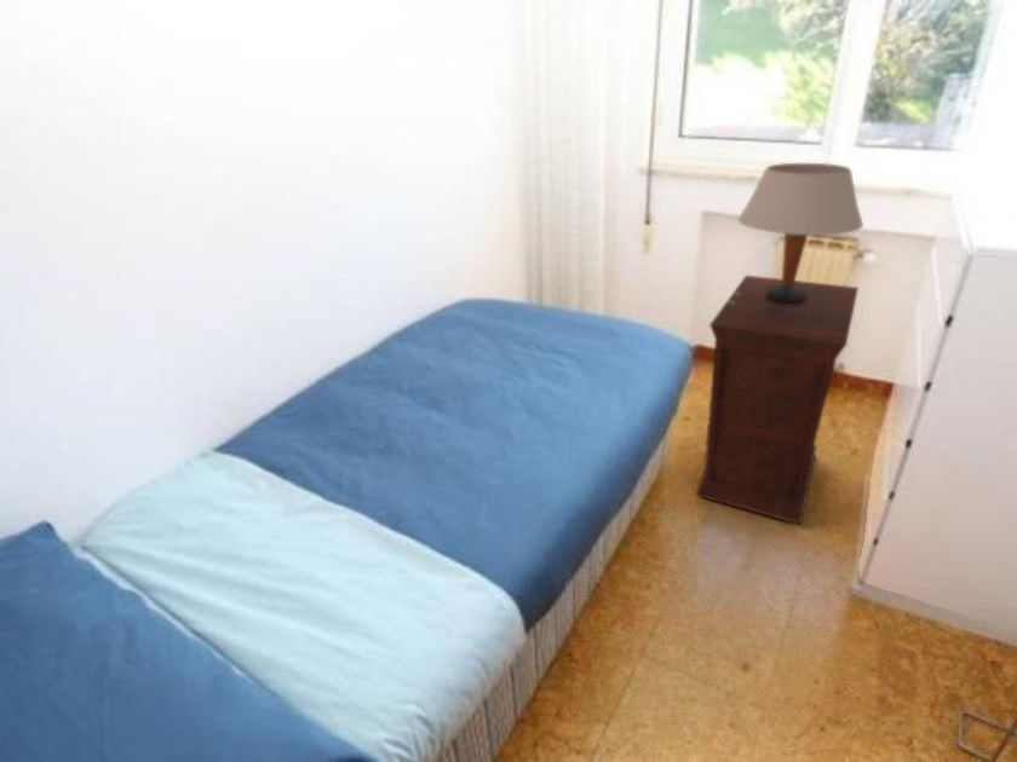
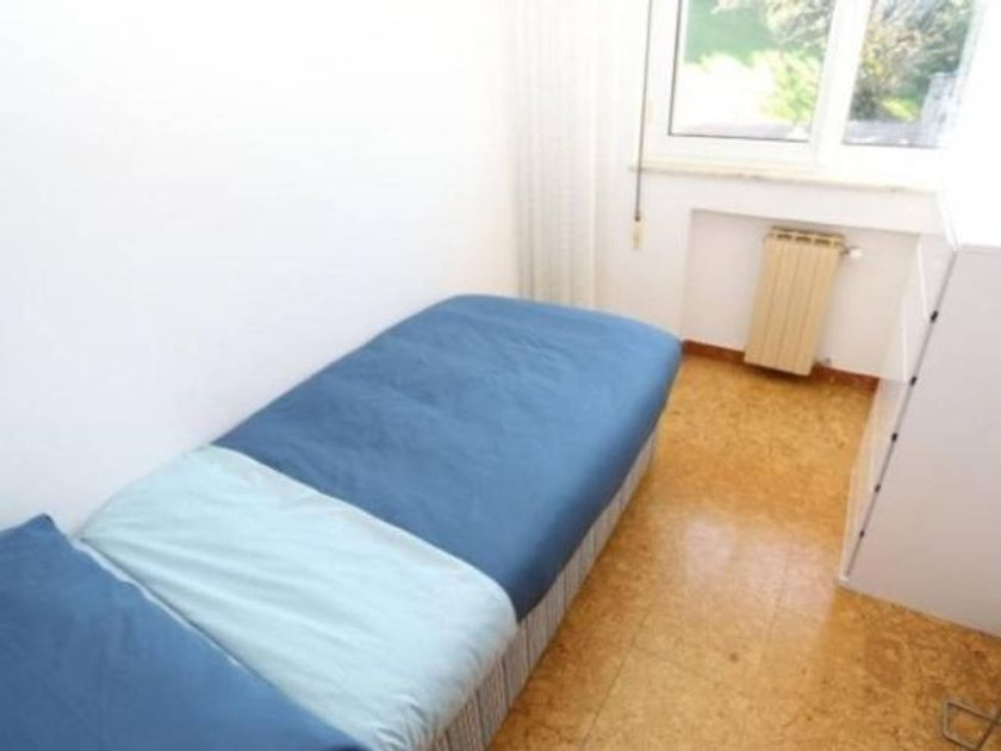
- table lamp (795, 235)
- nightstand (771, 396)
